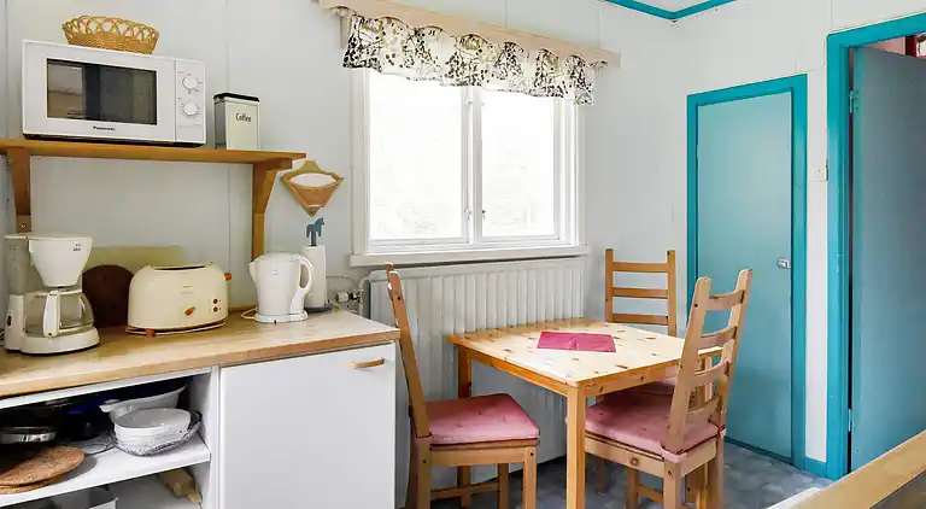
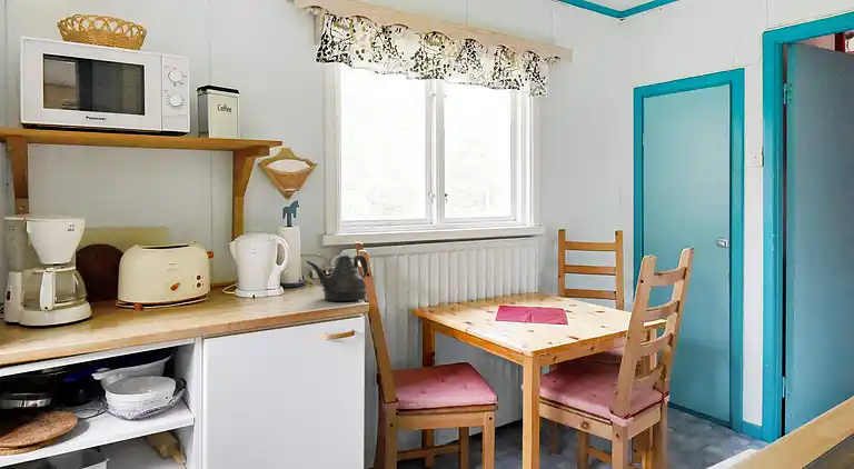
+ teapot (337, 278)
